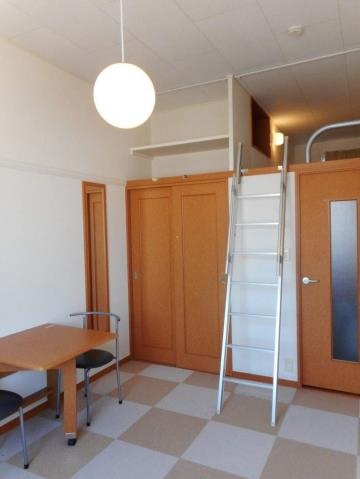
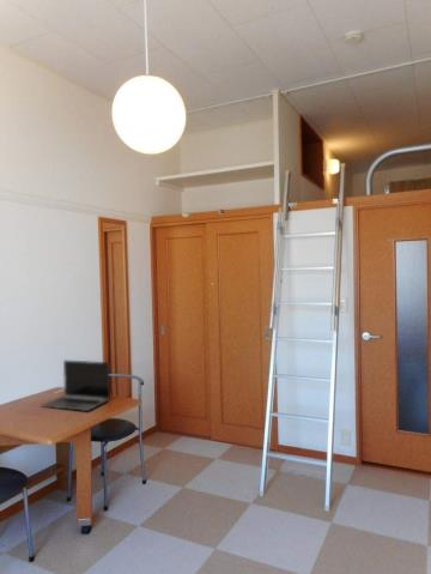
+ laptop (74, 383)
